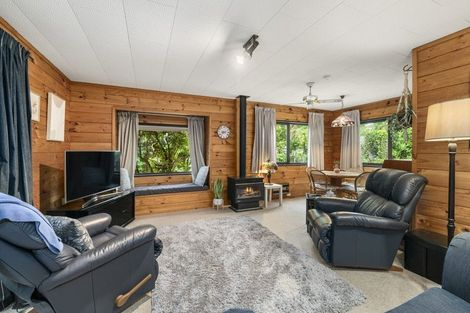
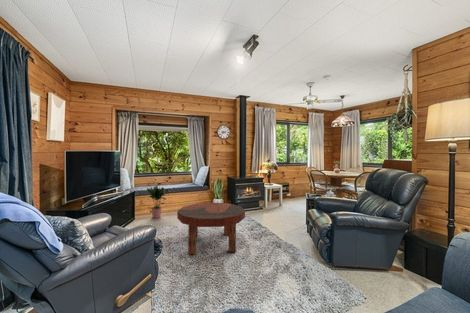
+ potted plant (158, 199)
+ coffee table (211, 225)
